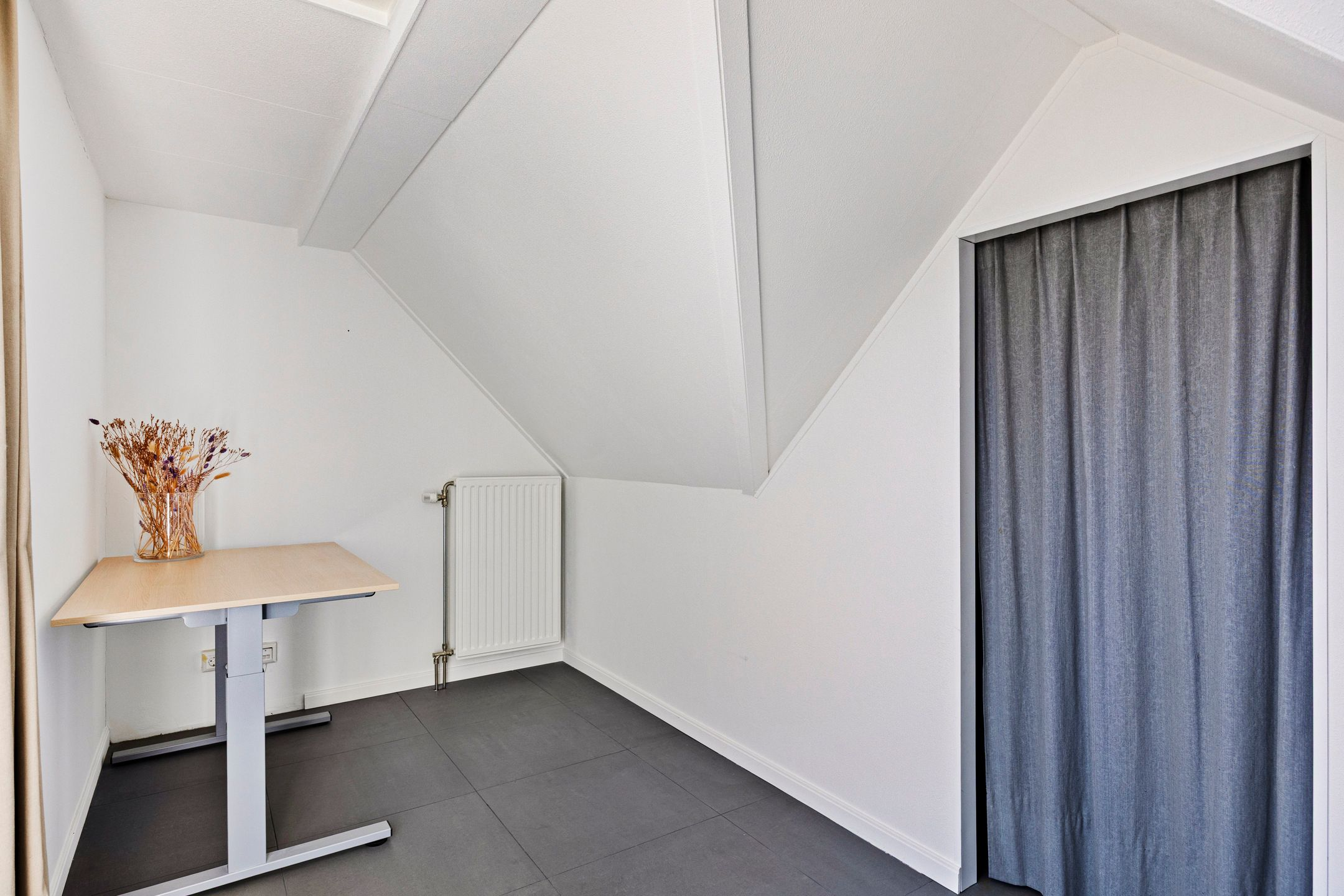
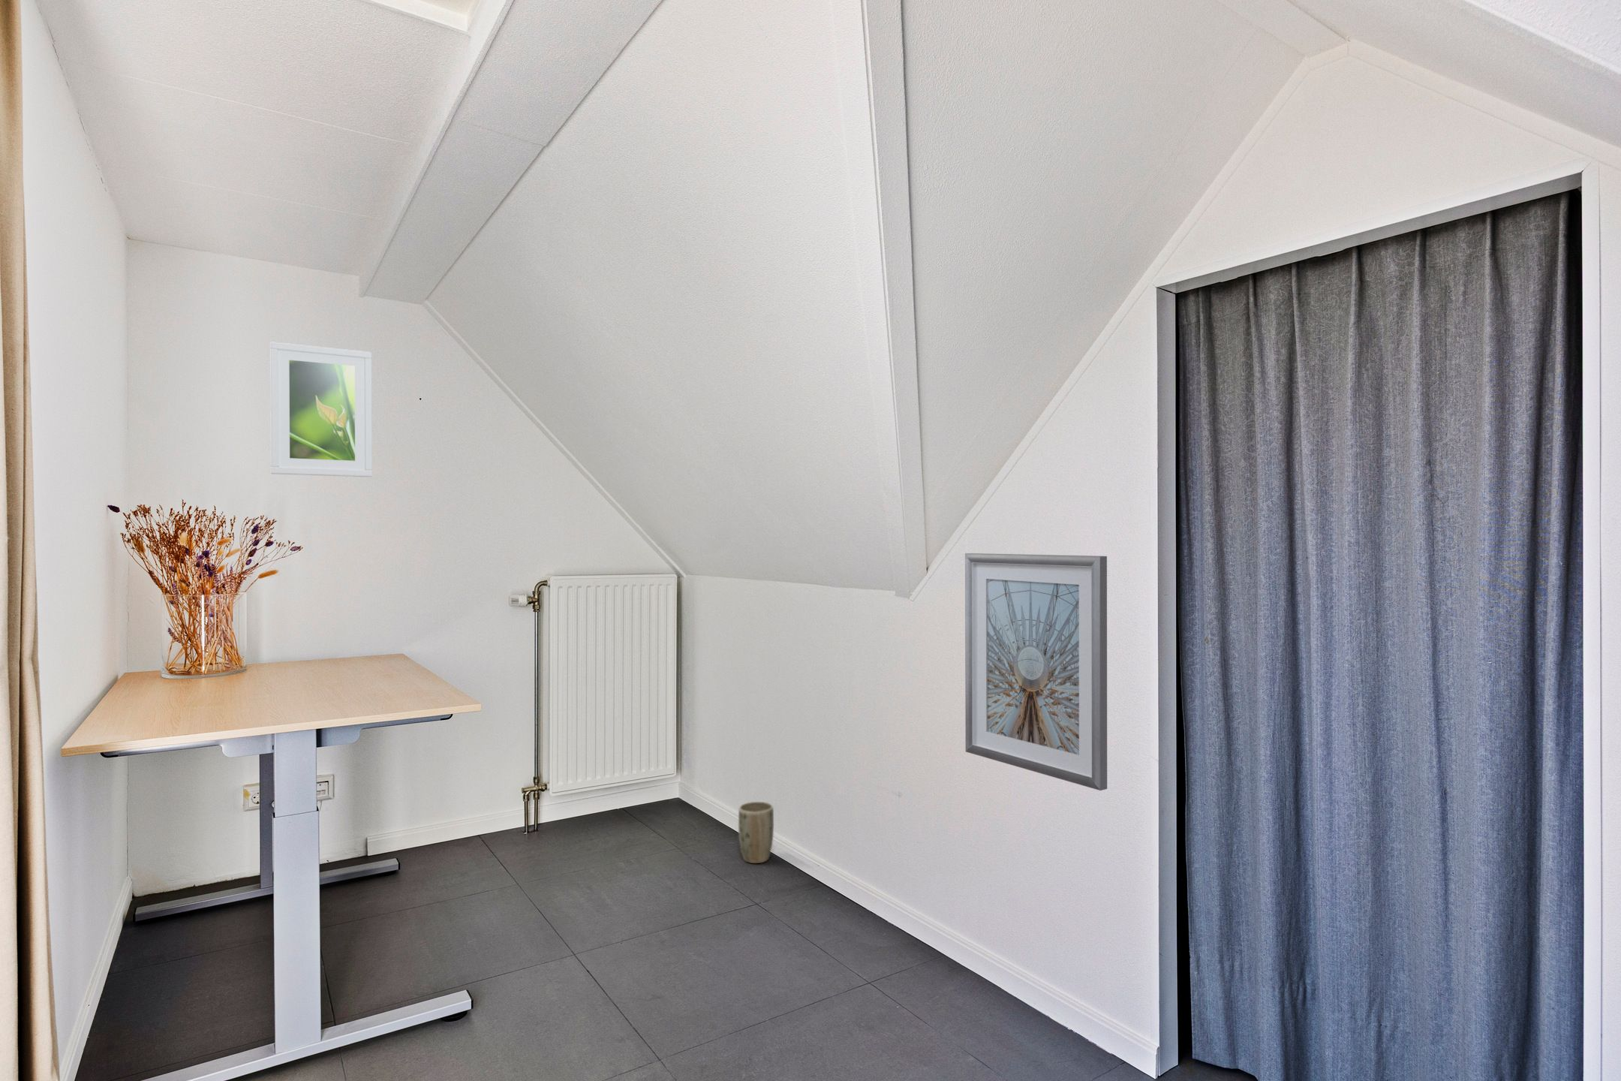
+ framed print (322, 411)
+ picture frame (1030, 661)
+ plant pot (756, 832)
